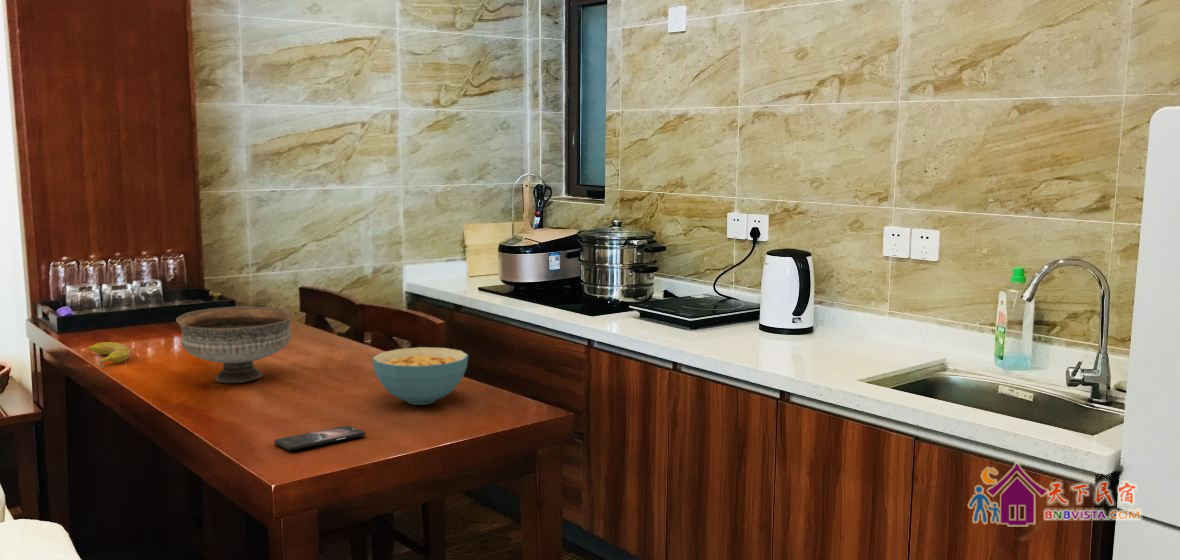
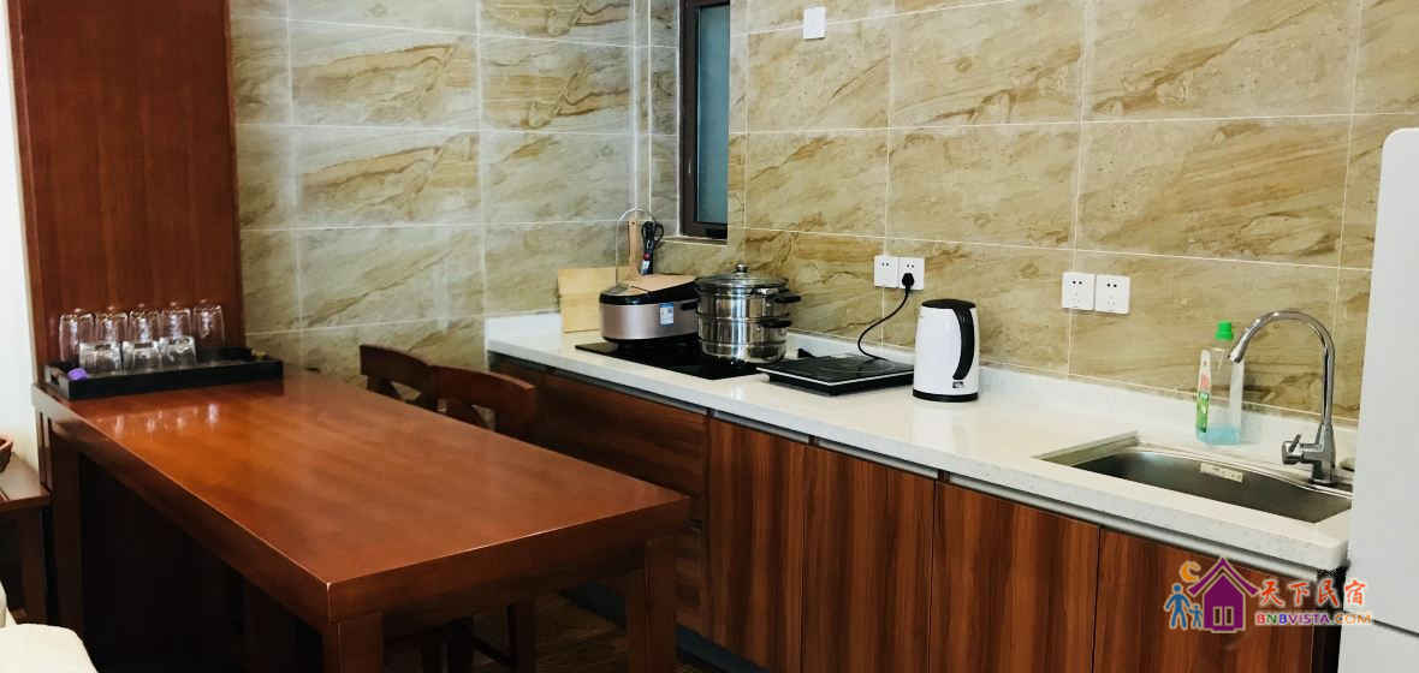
- bowl (238, 346)
- smartphone (320, 437)
- cereal bowl (421, 378)
- fruit (108, 352)
